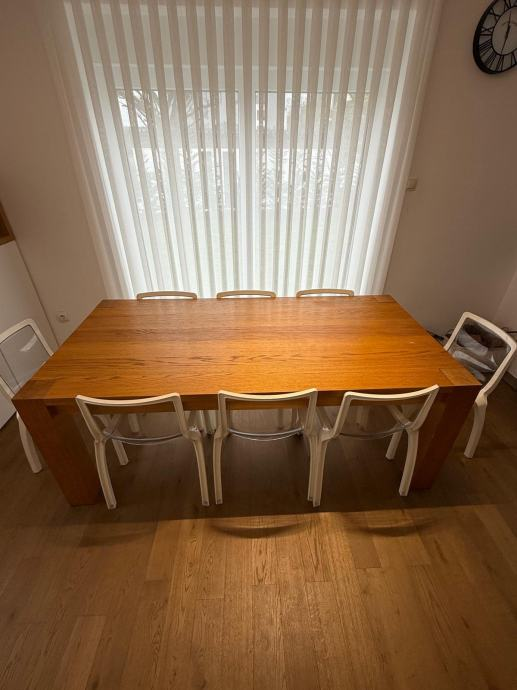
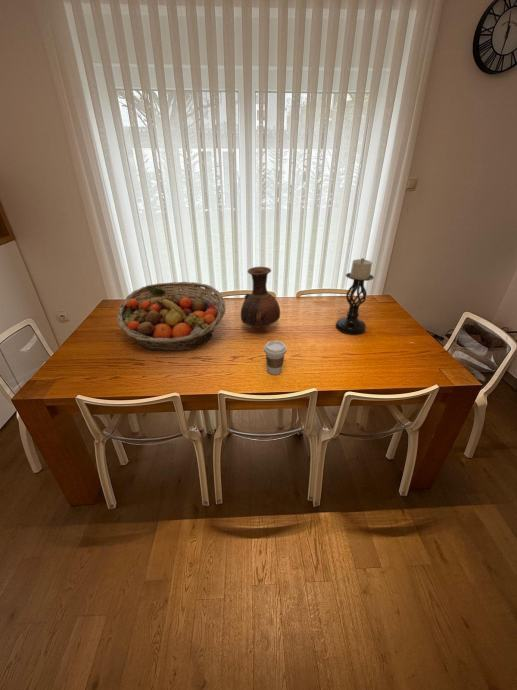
+ vase (260, 300)
+ fruit basket (173, 315)
+ candle holder (357, 295)
+ coffee cup (274, 358)
